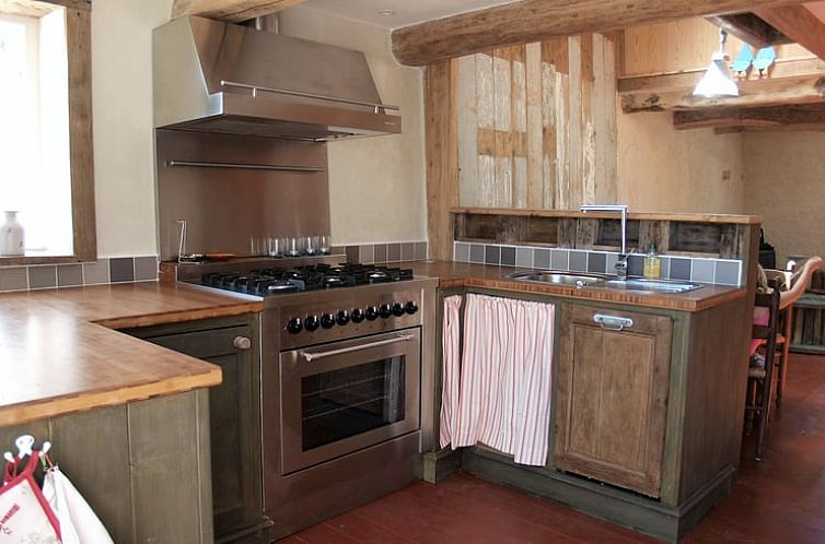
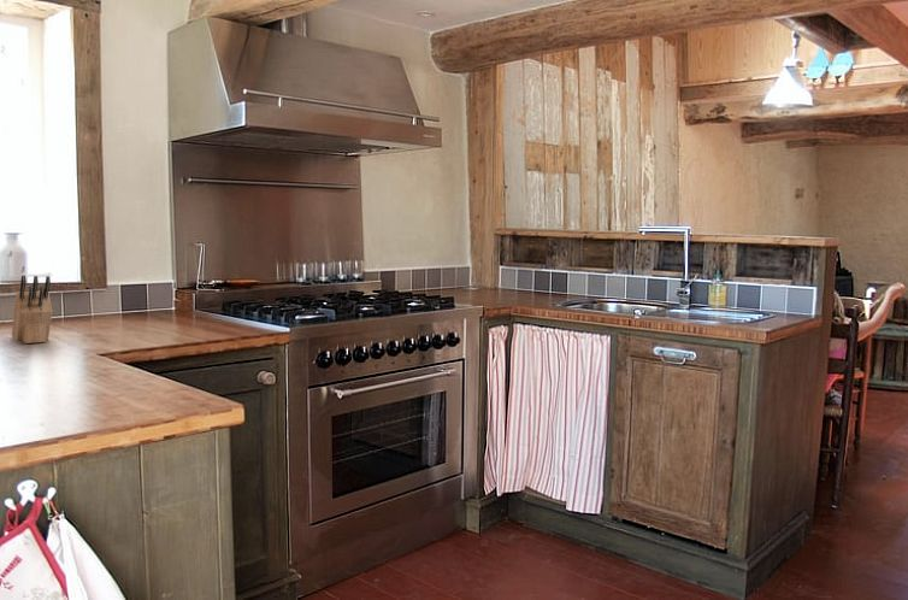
+ knife block (31, 306)
